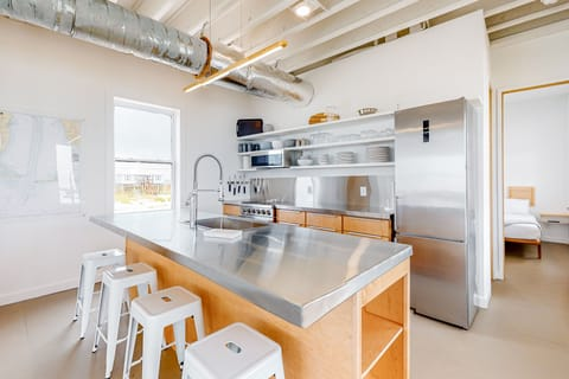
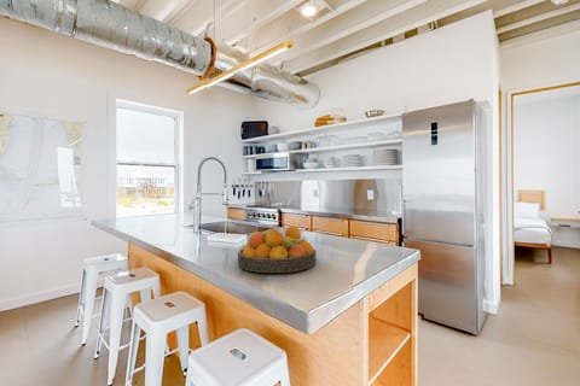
+ fruit bowl (277, 245)
